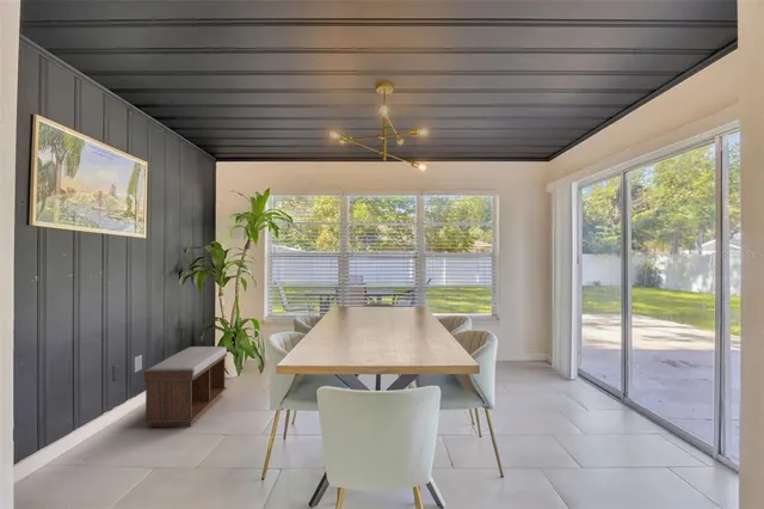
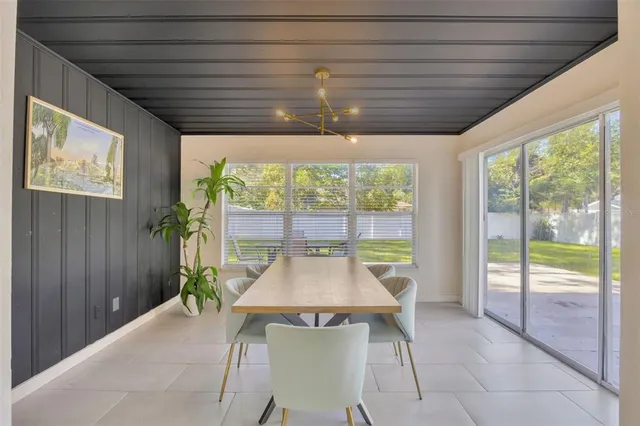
- bench (190, 382)
